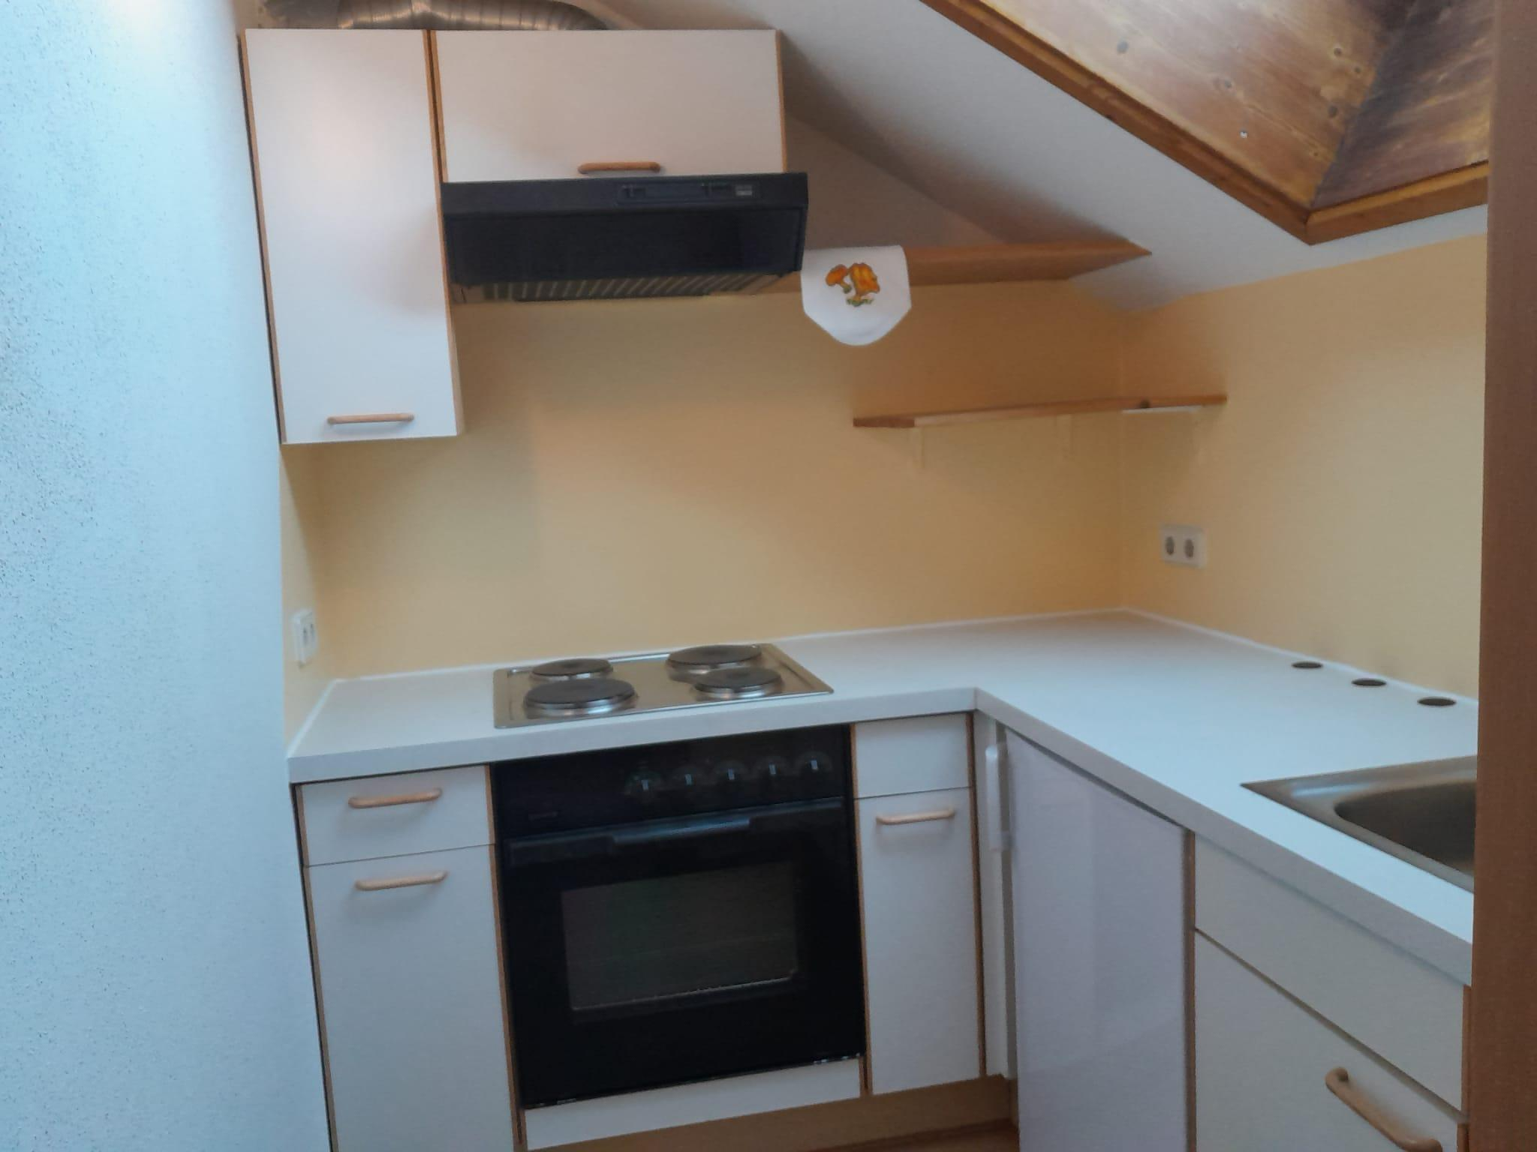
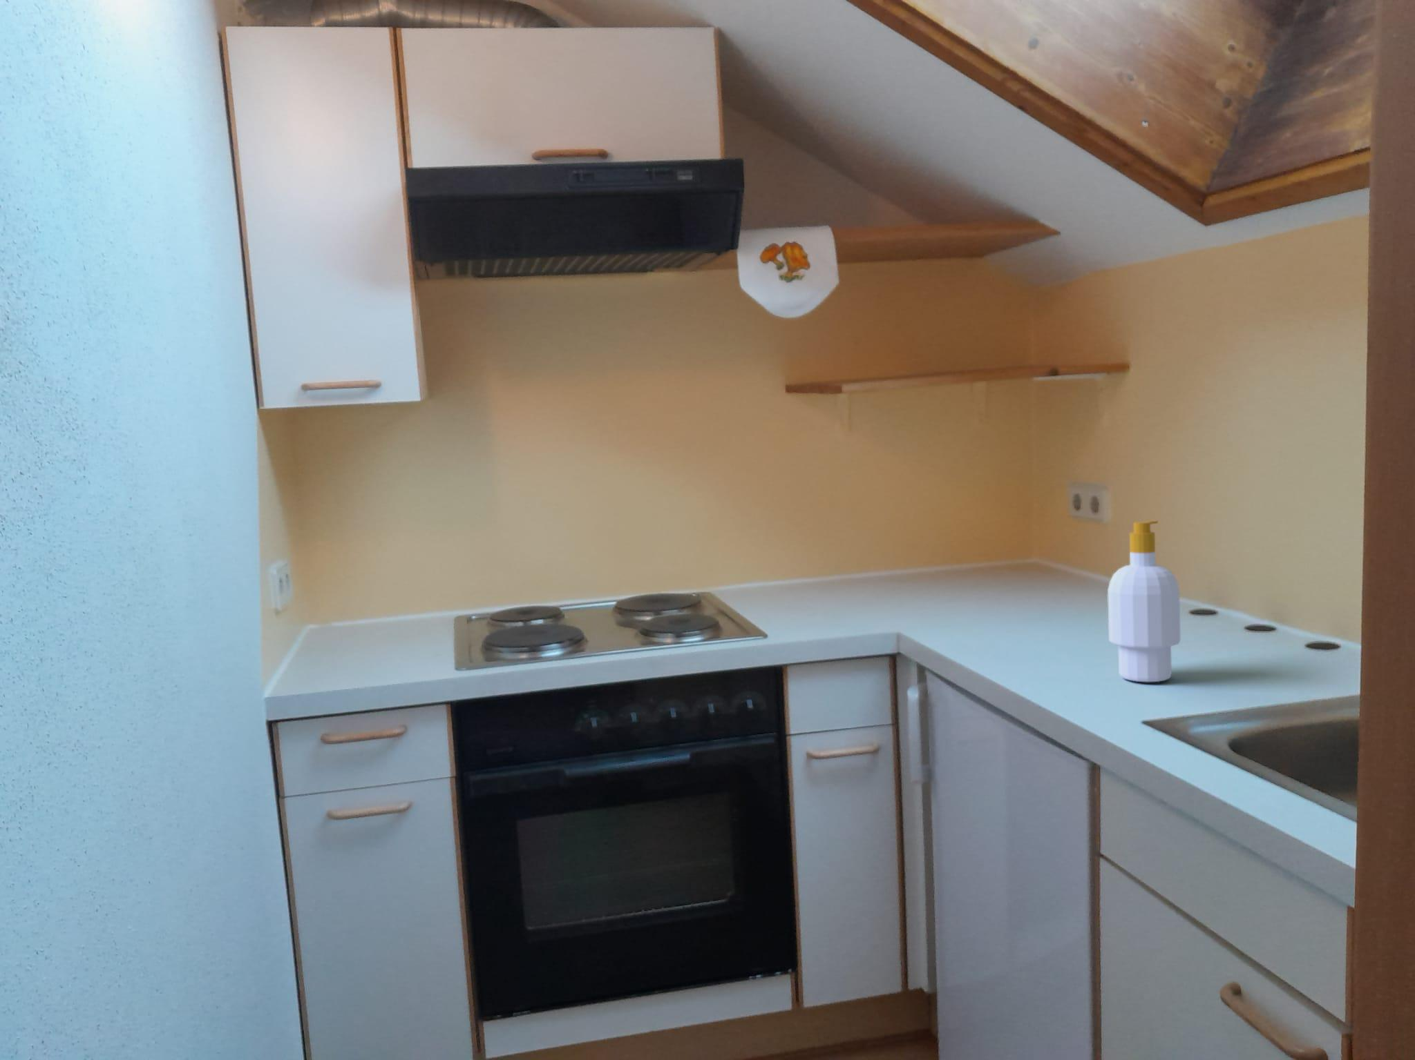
+ soap bottle (1143, 600)
